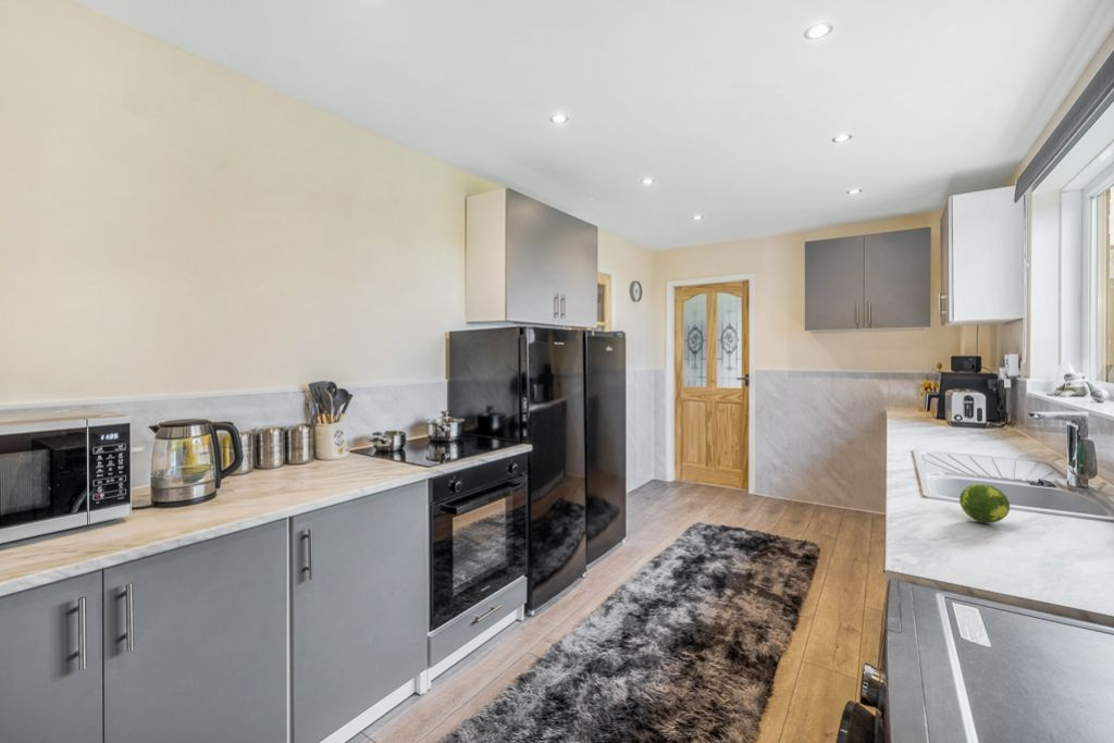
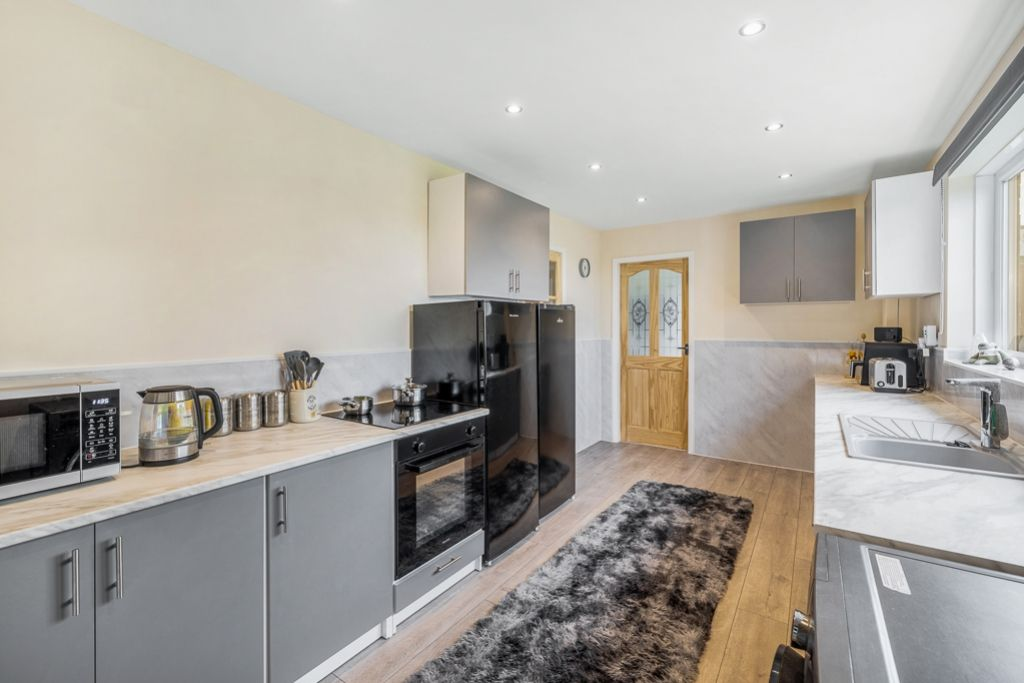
- fruit (983, 503)
